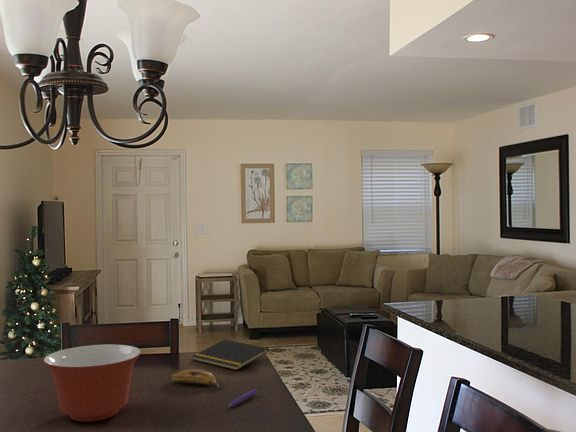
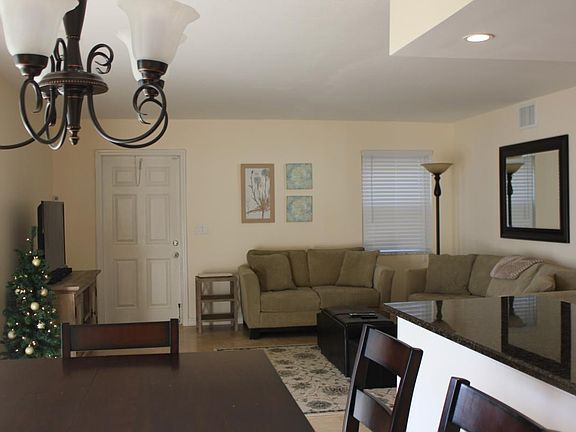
- banana (197, 377)
- pen (242, 397)
- notepad (230, 353)
- mixing bowl (93, 384)
